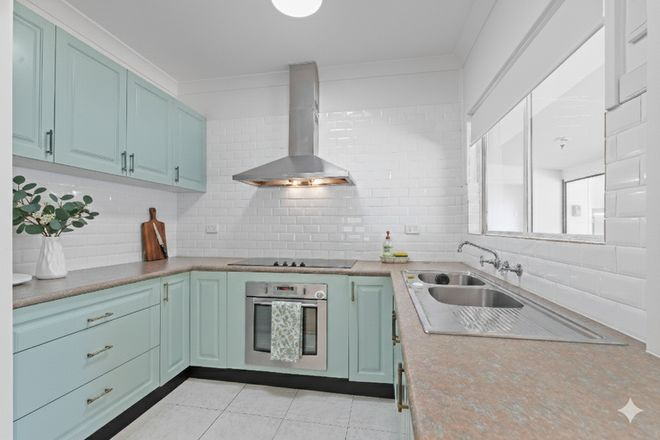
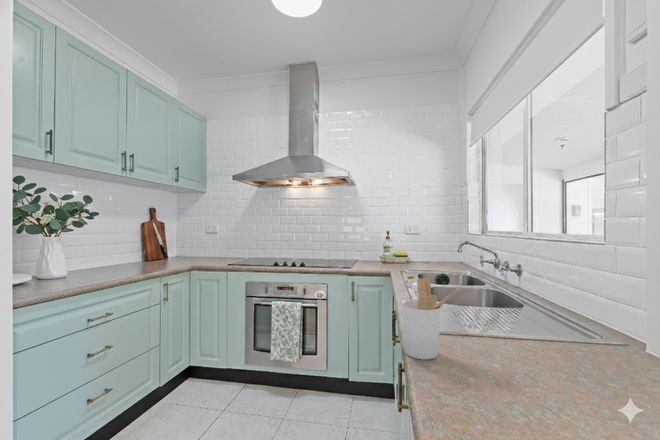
+ utensil holder (431, 317)
